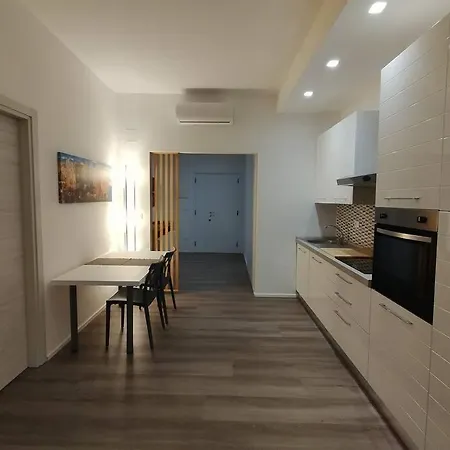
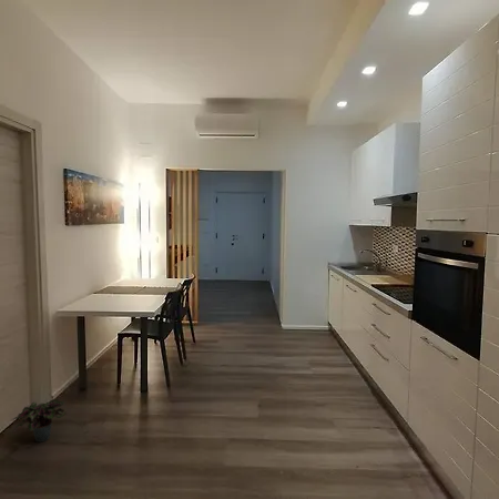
+ potted plant (41, 421)
